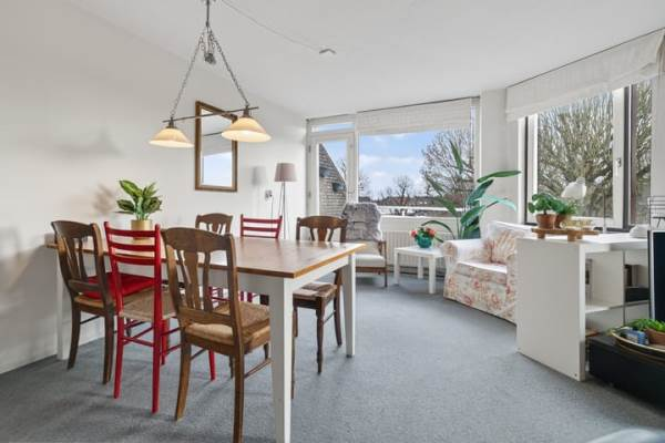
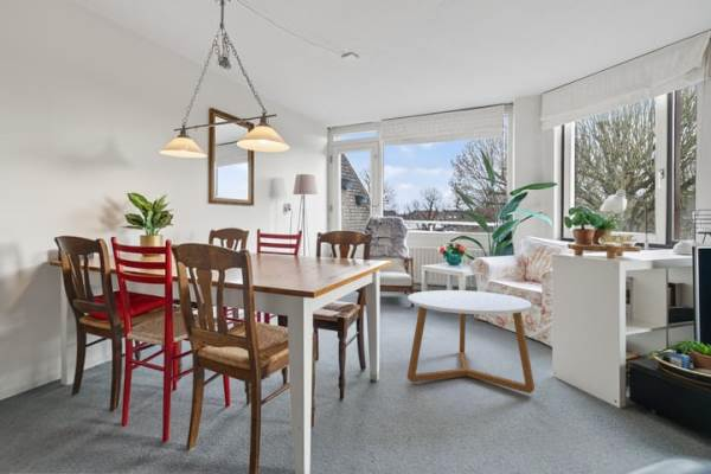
+ coffee table (463, 337)
